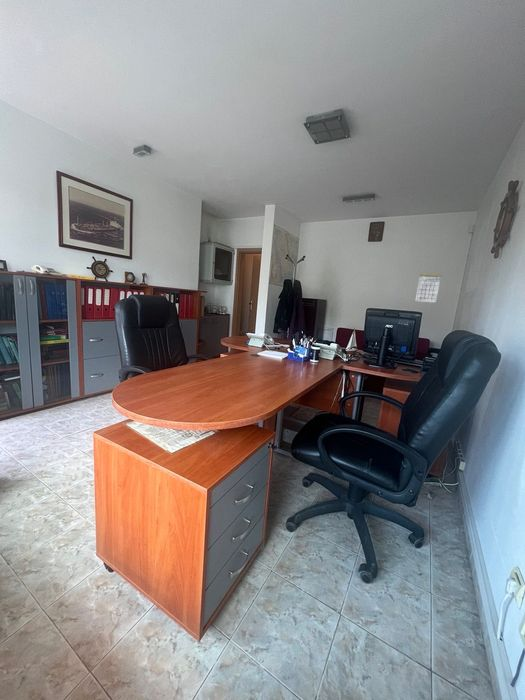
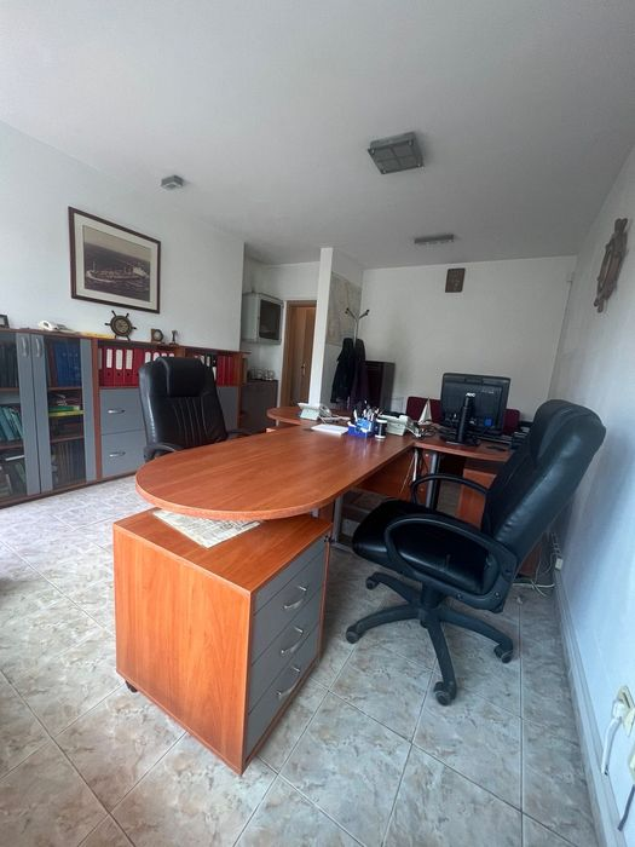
- calendar (428, 285)
